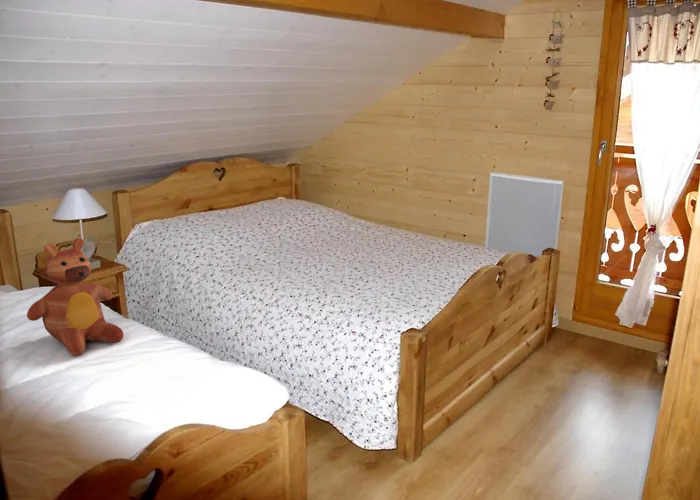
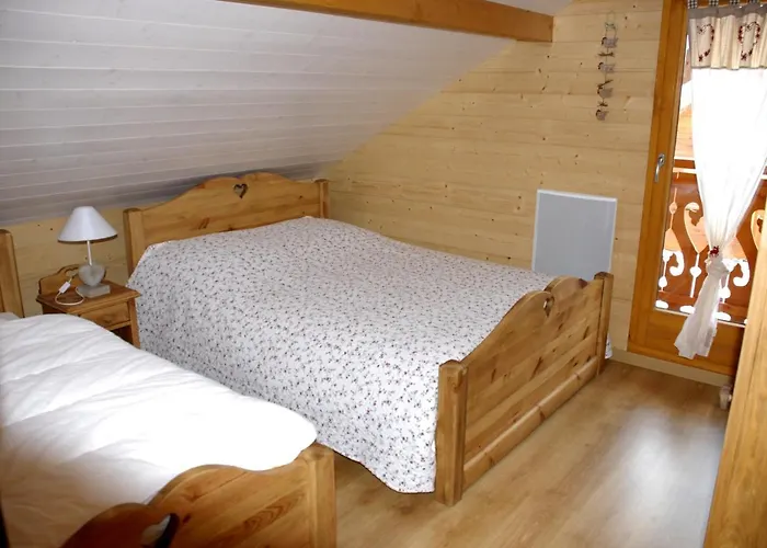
- teddy bear (78, 294)
